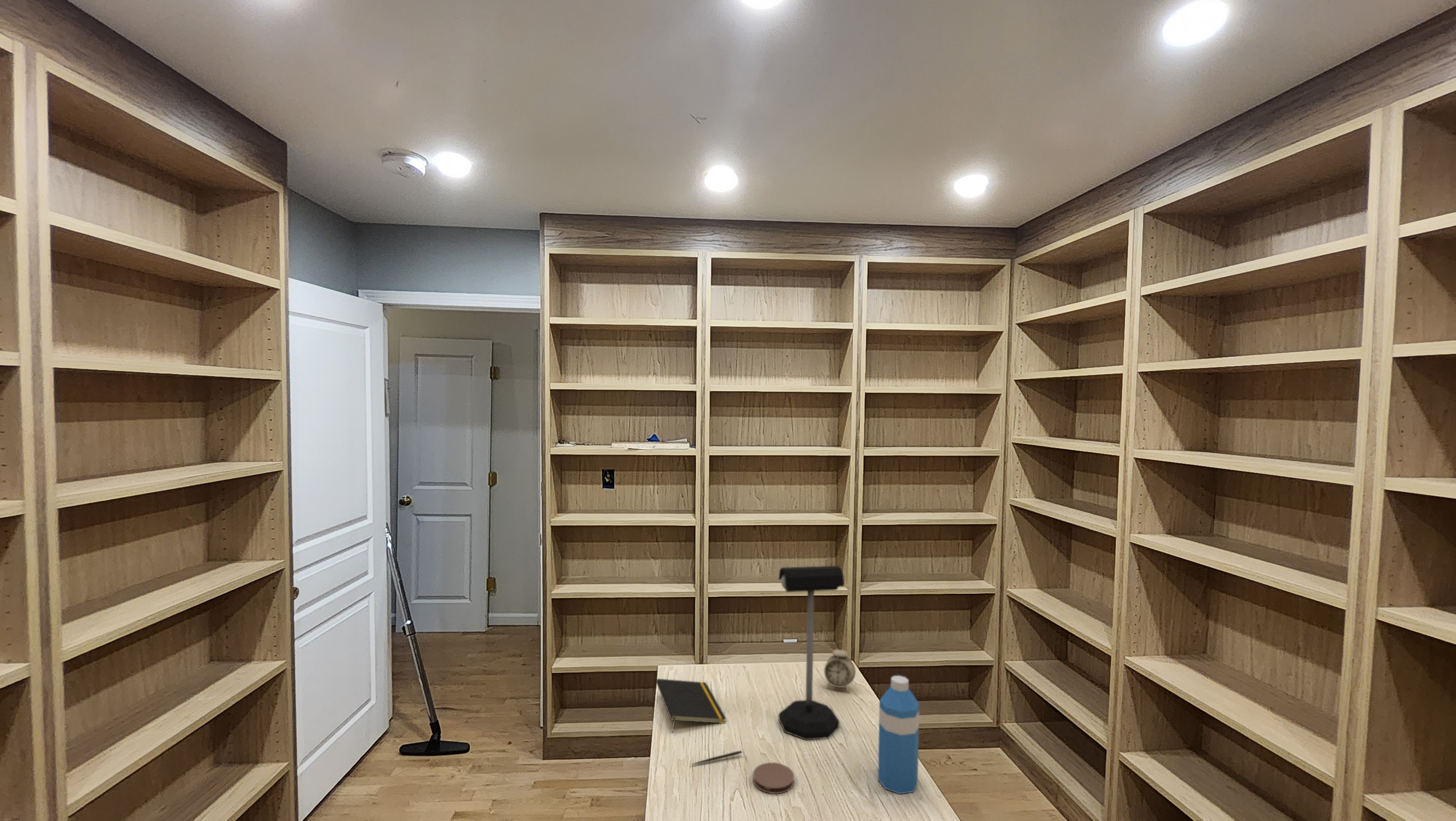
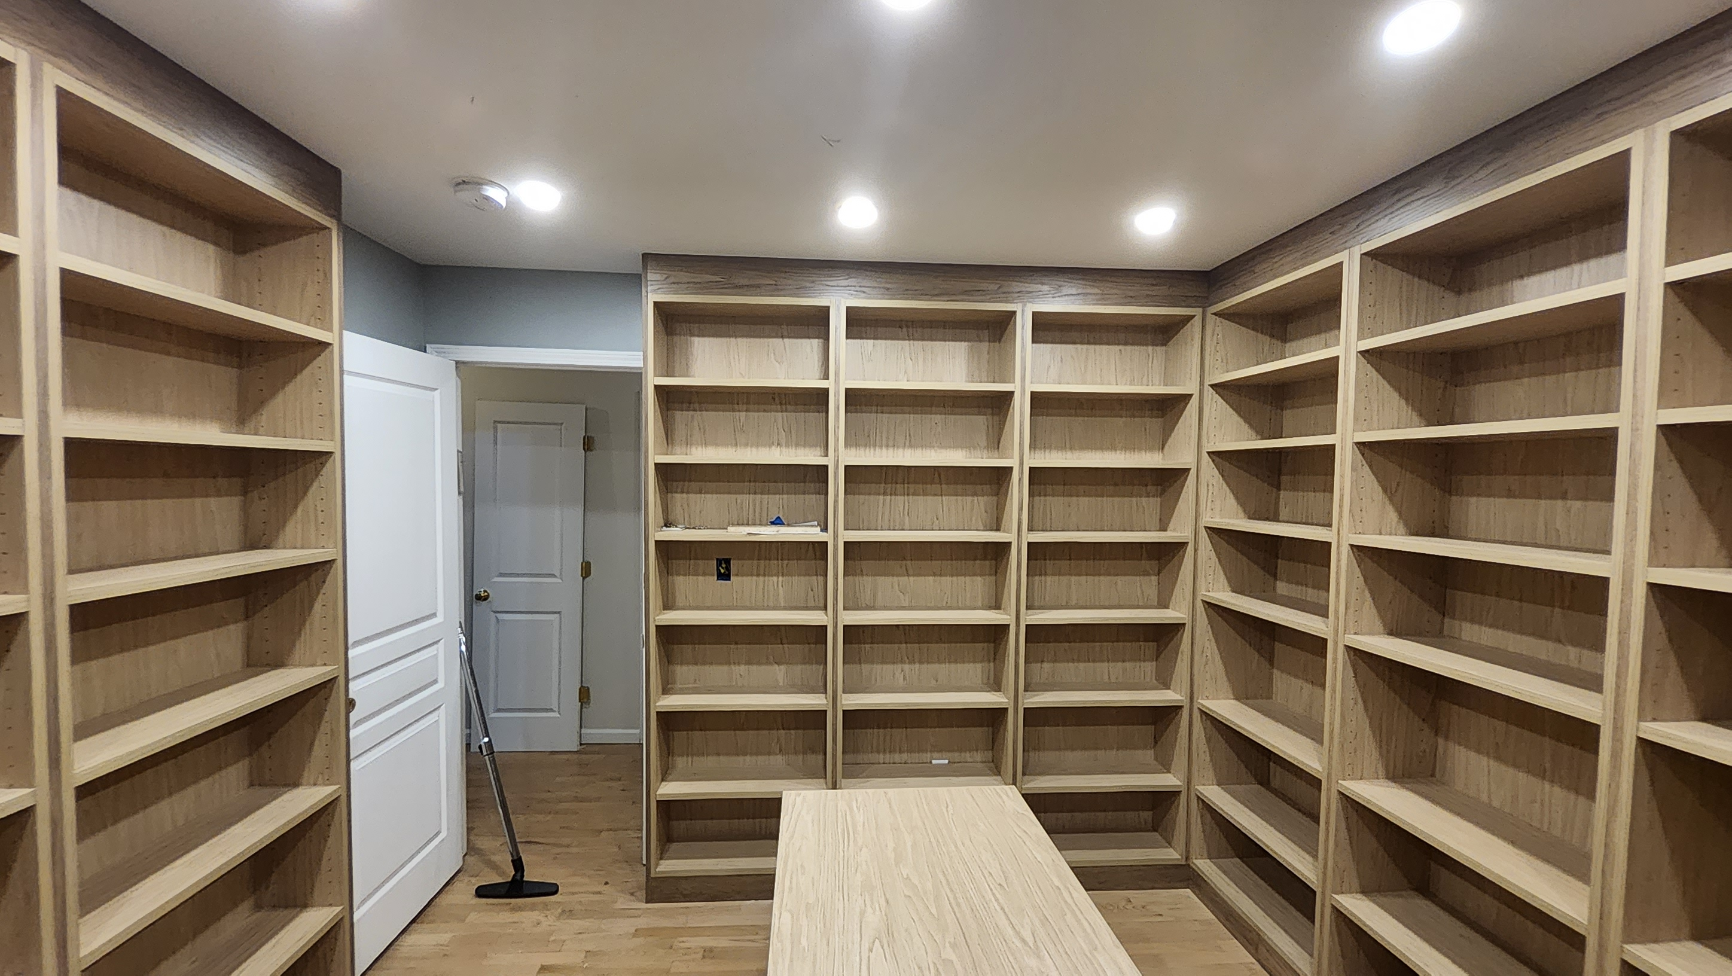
- alarm clock (839, 665)
- pen (716, 758)
- notepad (689, 700)
- mailbox (809, 645)
- coaster (773, 777)
- water bottle (898, 730)
